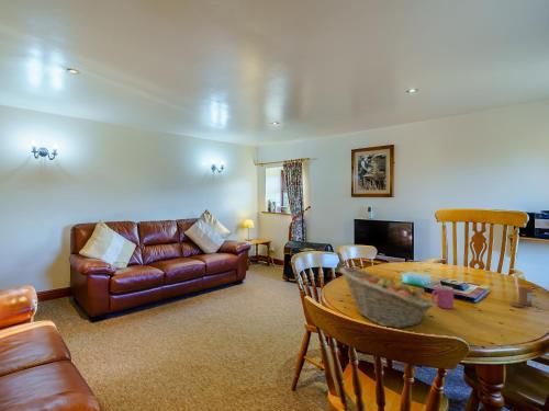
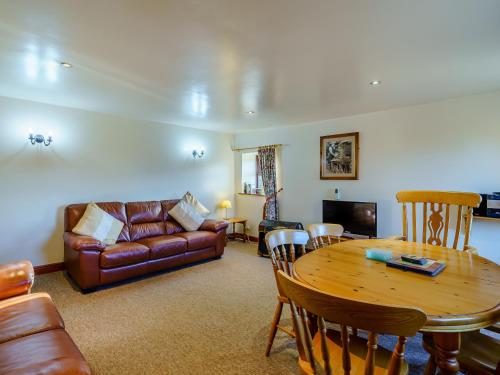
- mug (441, 297)
- candle (520, 297)
- fruit basket (382, 292)
